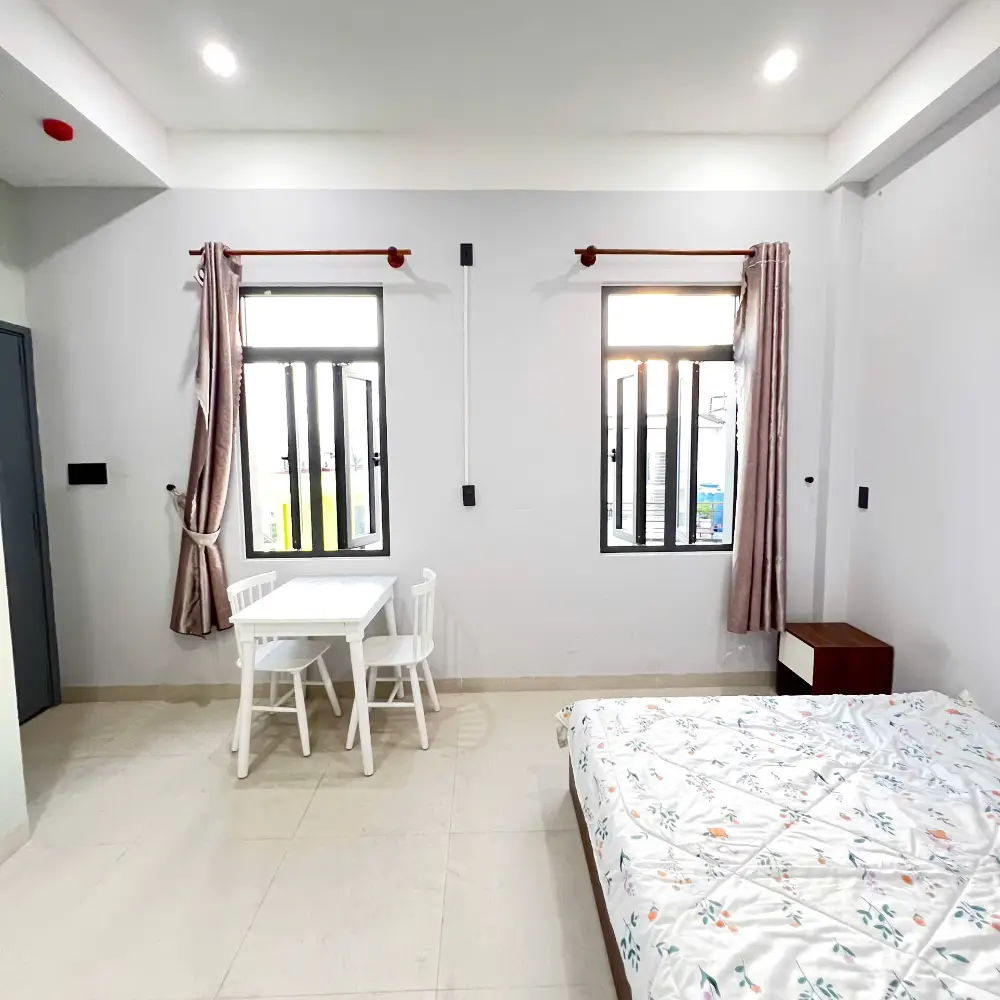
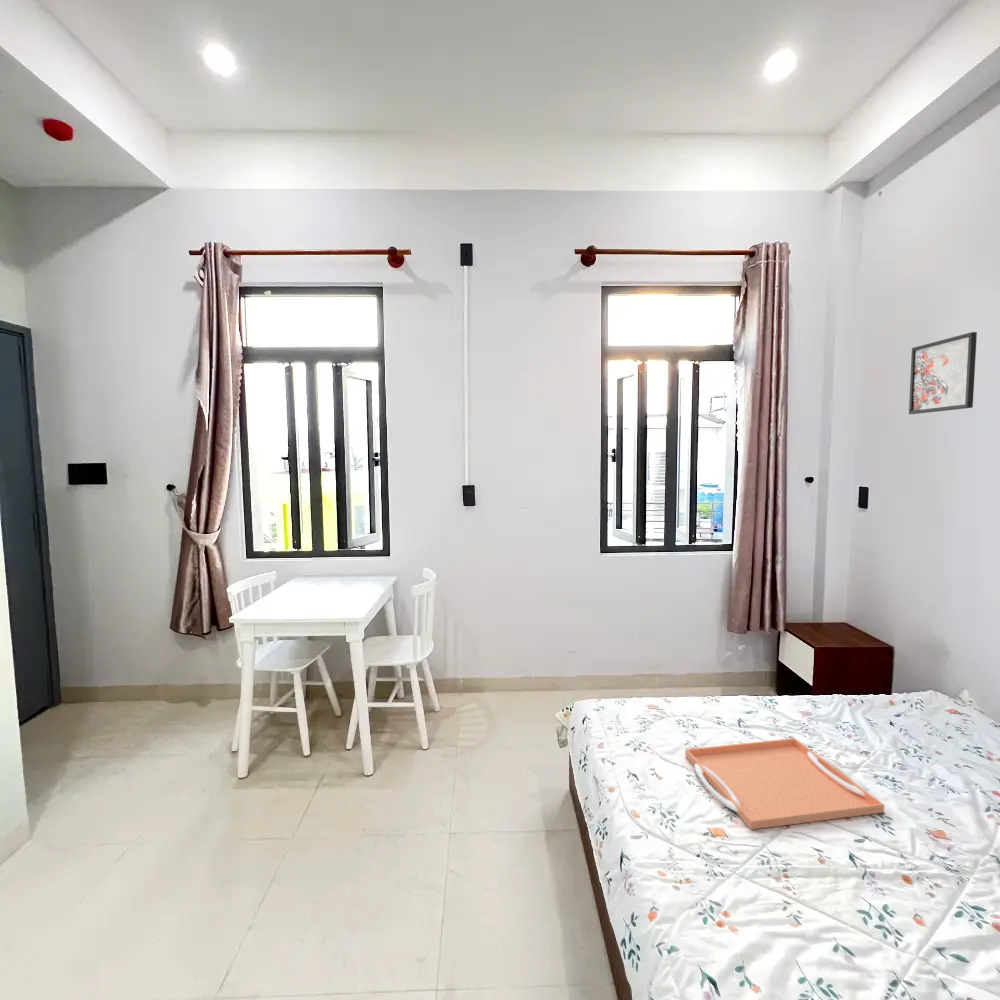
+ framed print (940, 376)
+ serving tray (775, 778)
